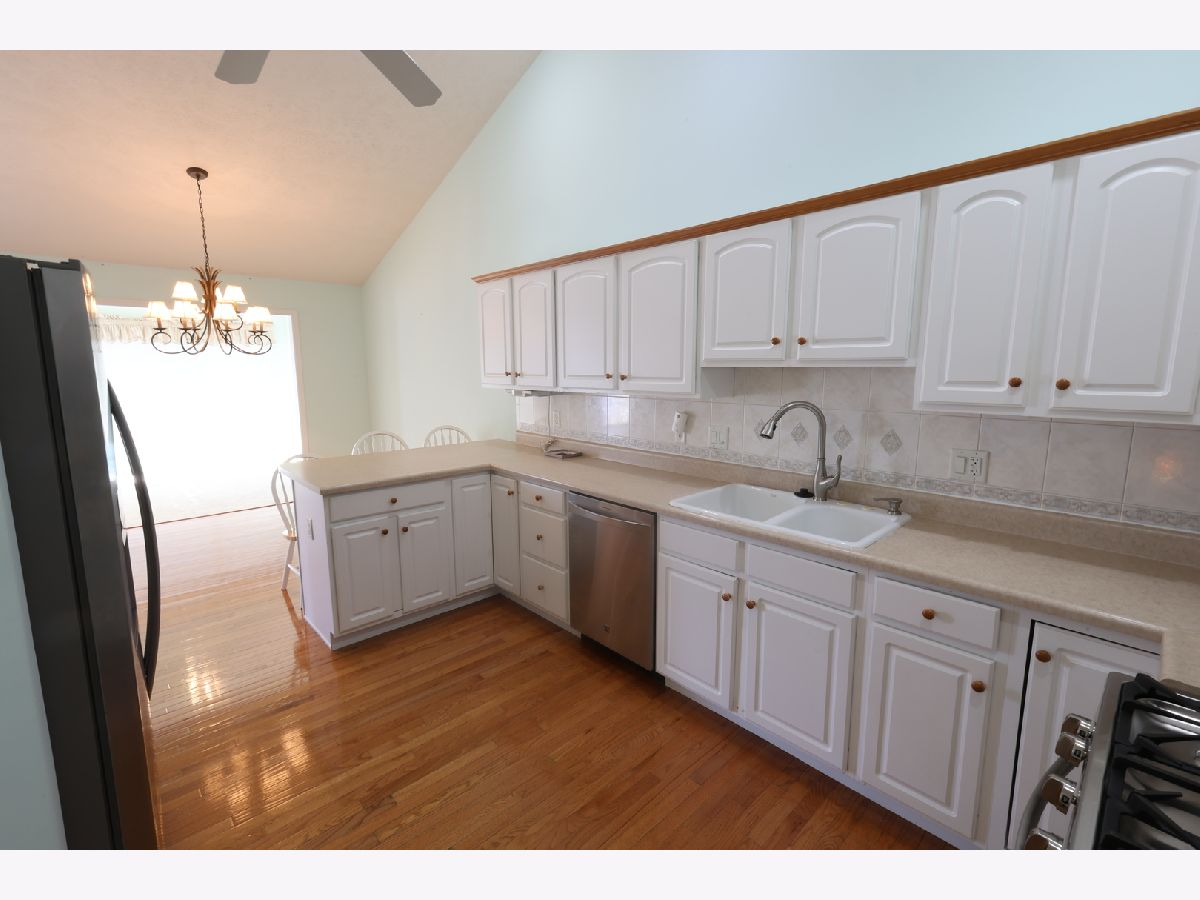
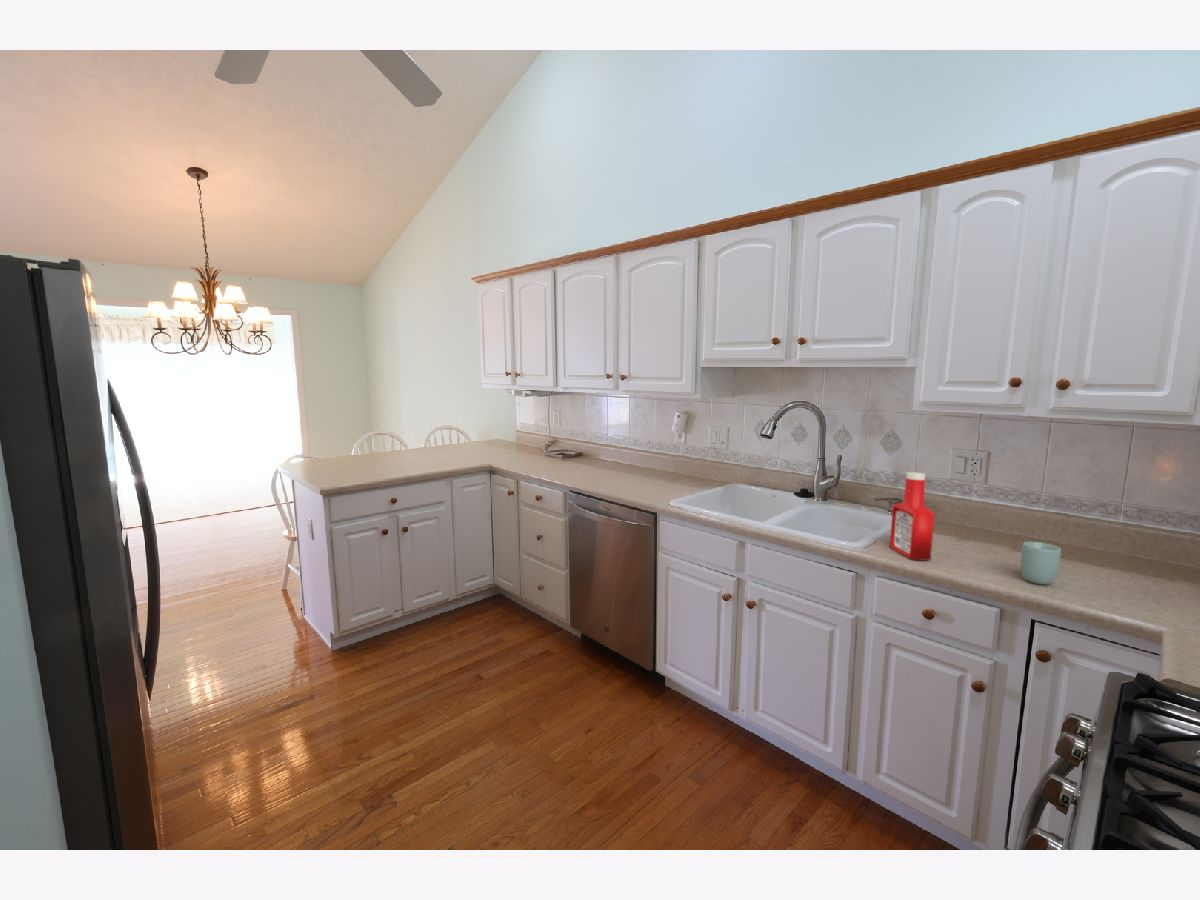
+ soap bottle (912, 513)
+ cup (1039, 563)
